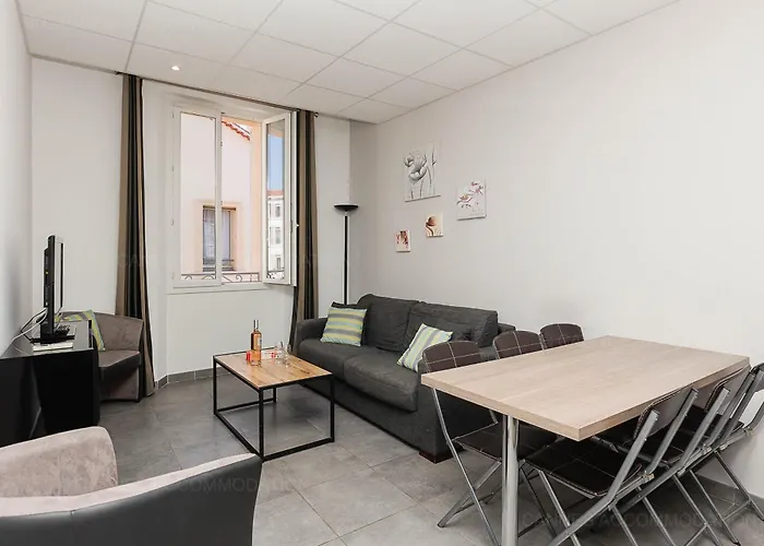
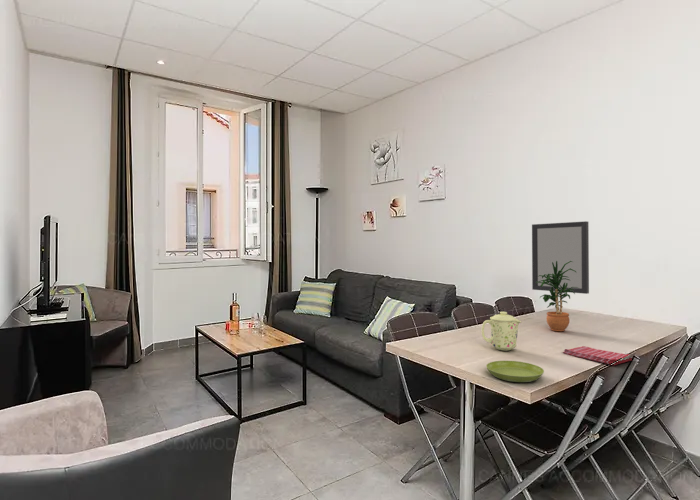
+ mug (501, 330)
+ saucer (514, 371)
+ home mirror (559, 257)
+ dish towel (598, 354)
+ potted plant (554, 295)
